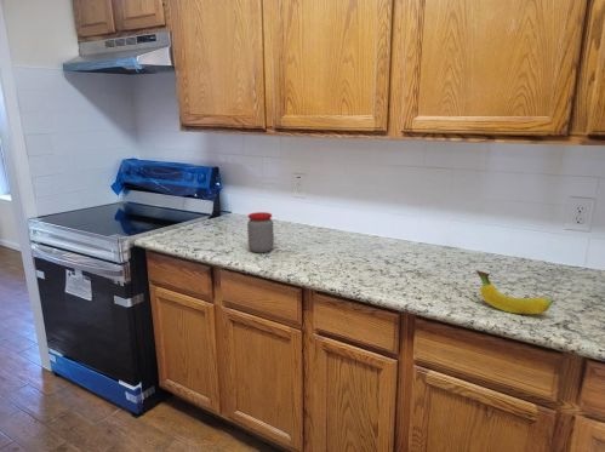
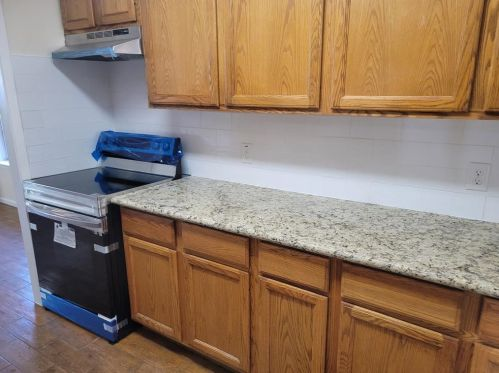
- fruit (512, 297)
- jar (259, 231)
